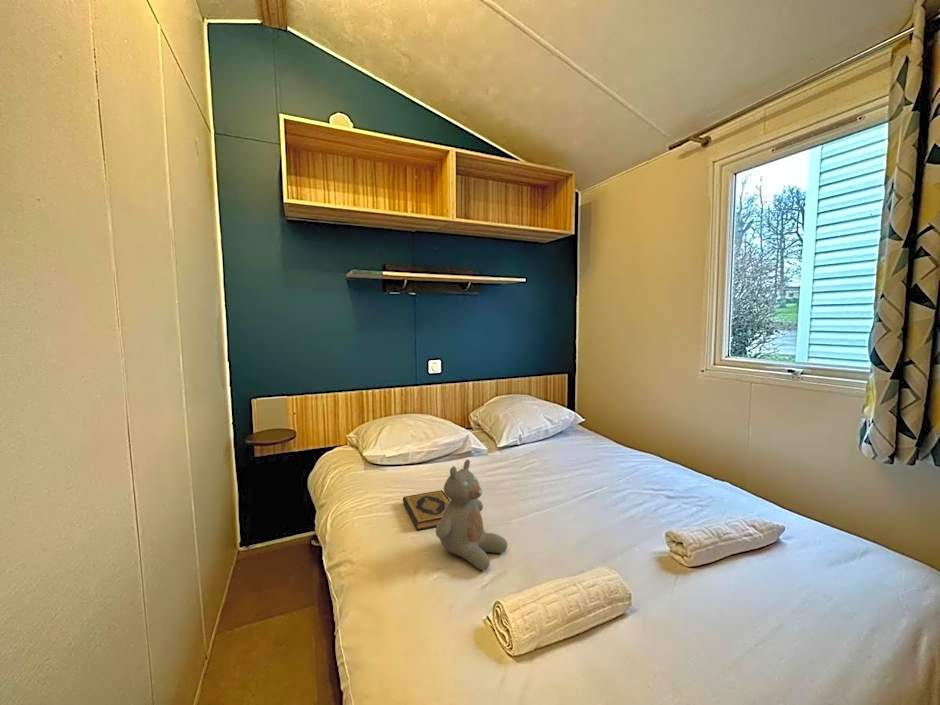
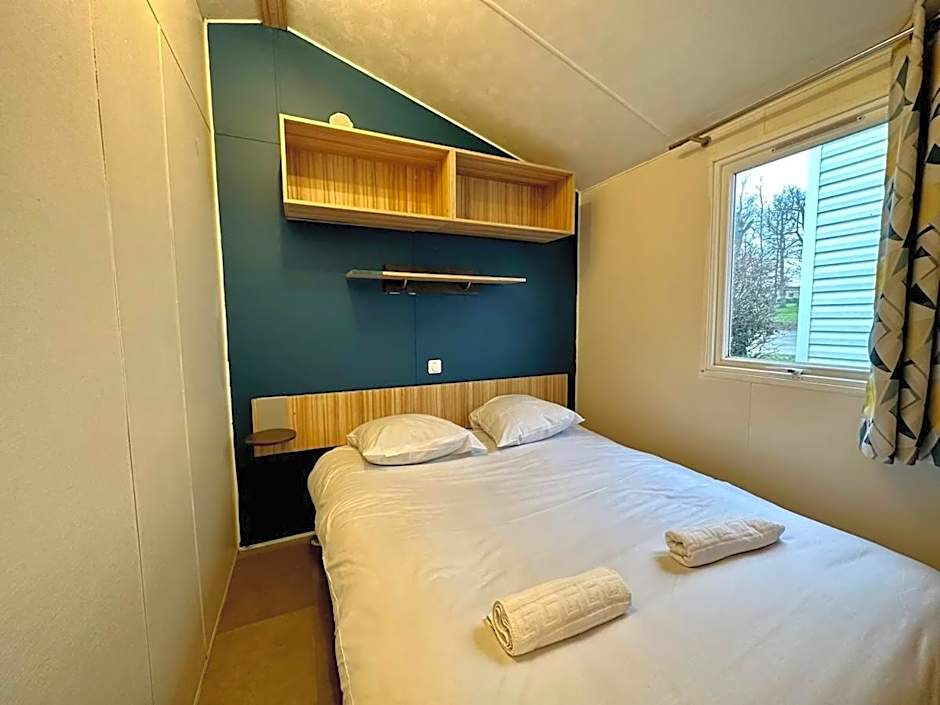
- teddy bear (472, 509)
- hardback book (430, 508)
